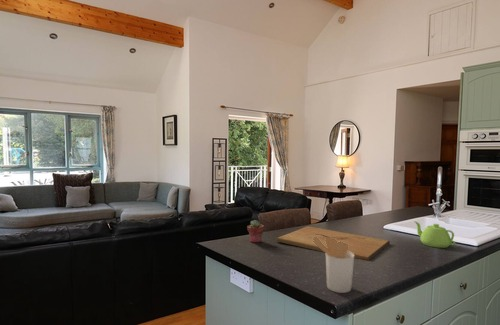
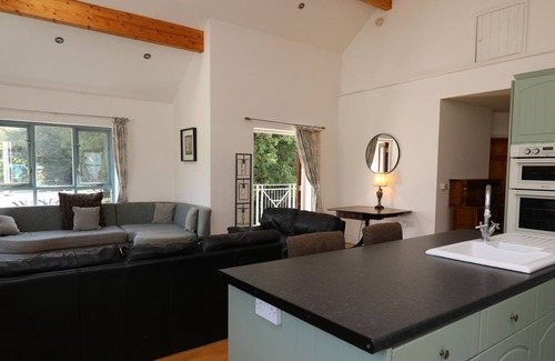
- teapot (433, 233)
- cutting board (332, 238)
- utensil holder (332, 262)
- potted succulent (255, 230)
